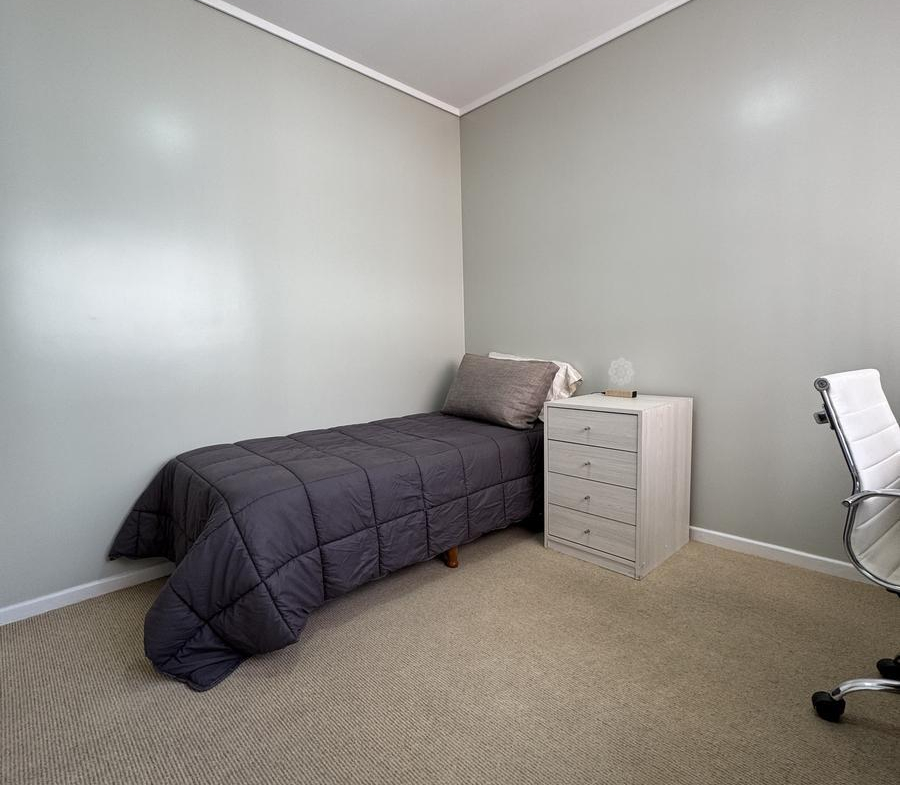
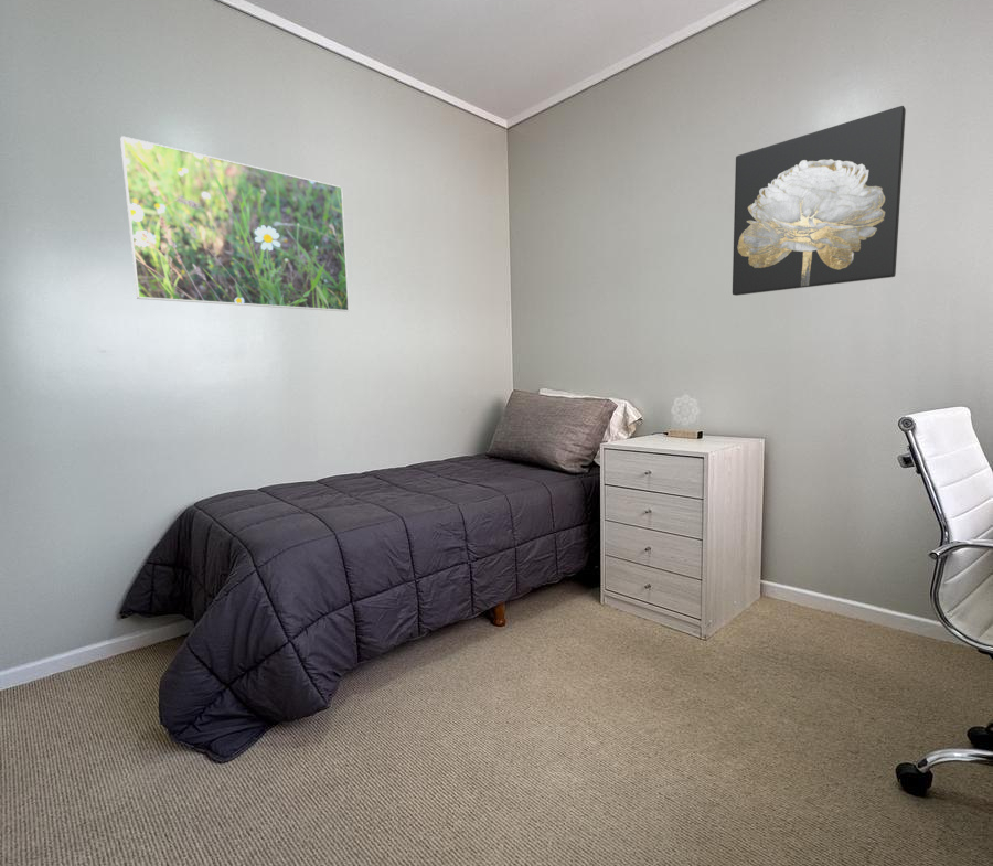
+ wall art (809, 212)
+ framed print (250, 236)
